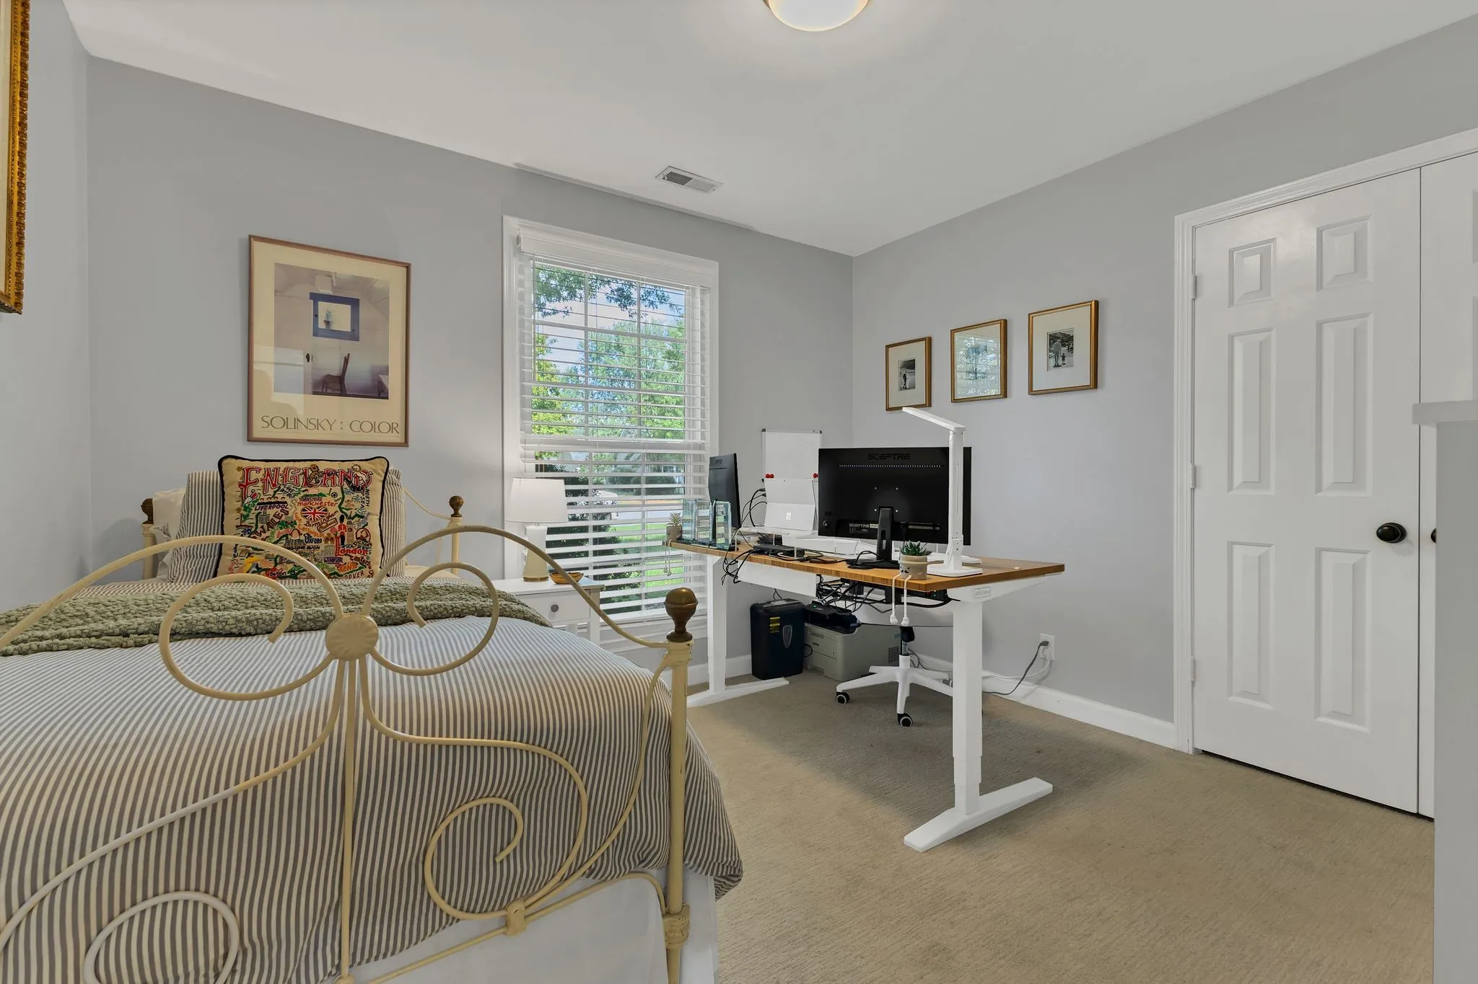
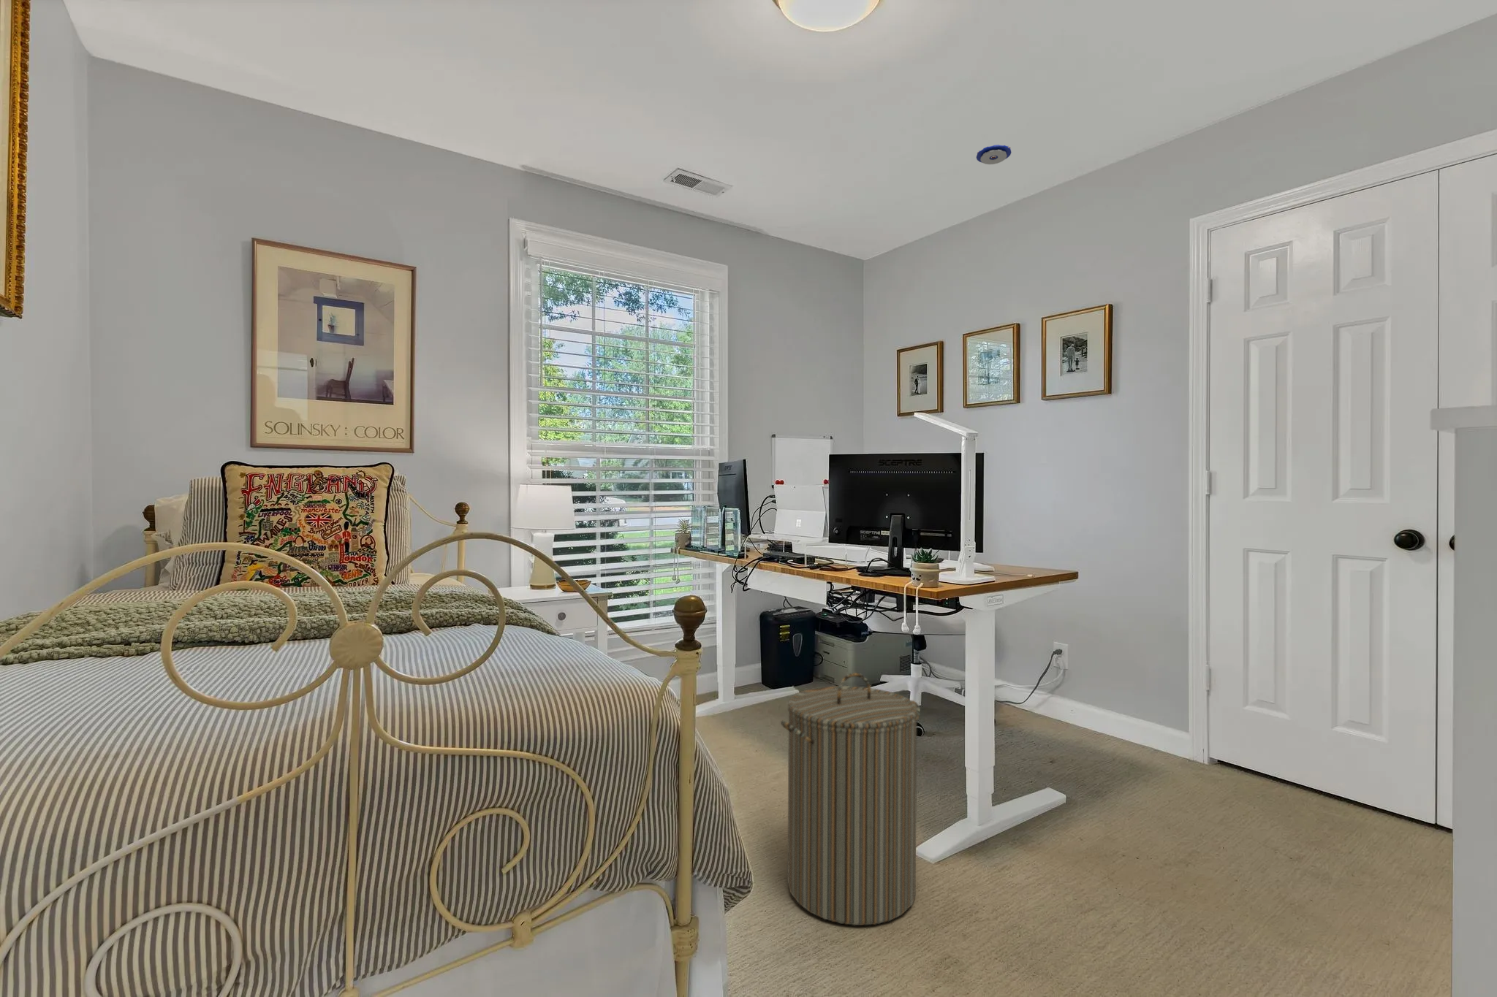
+ laundry hamper (850, 780)
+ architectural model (994, 152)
